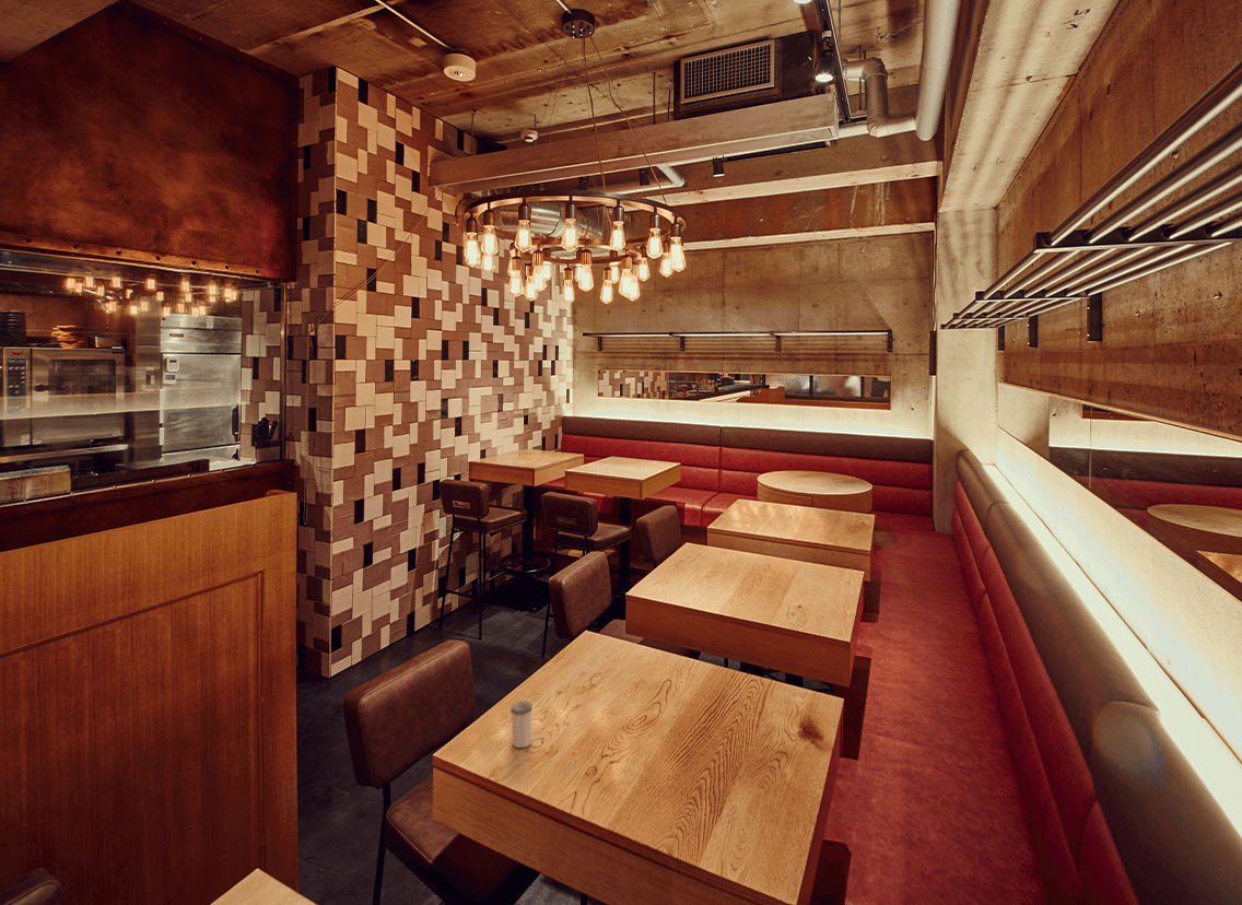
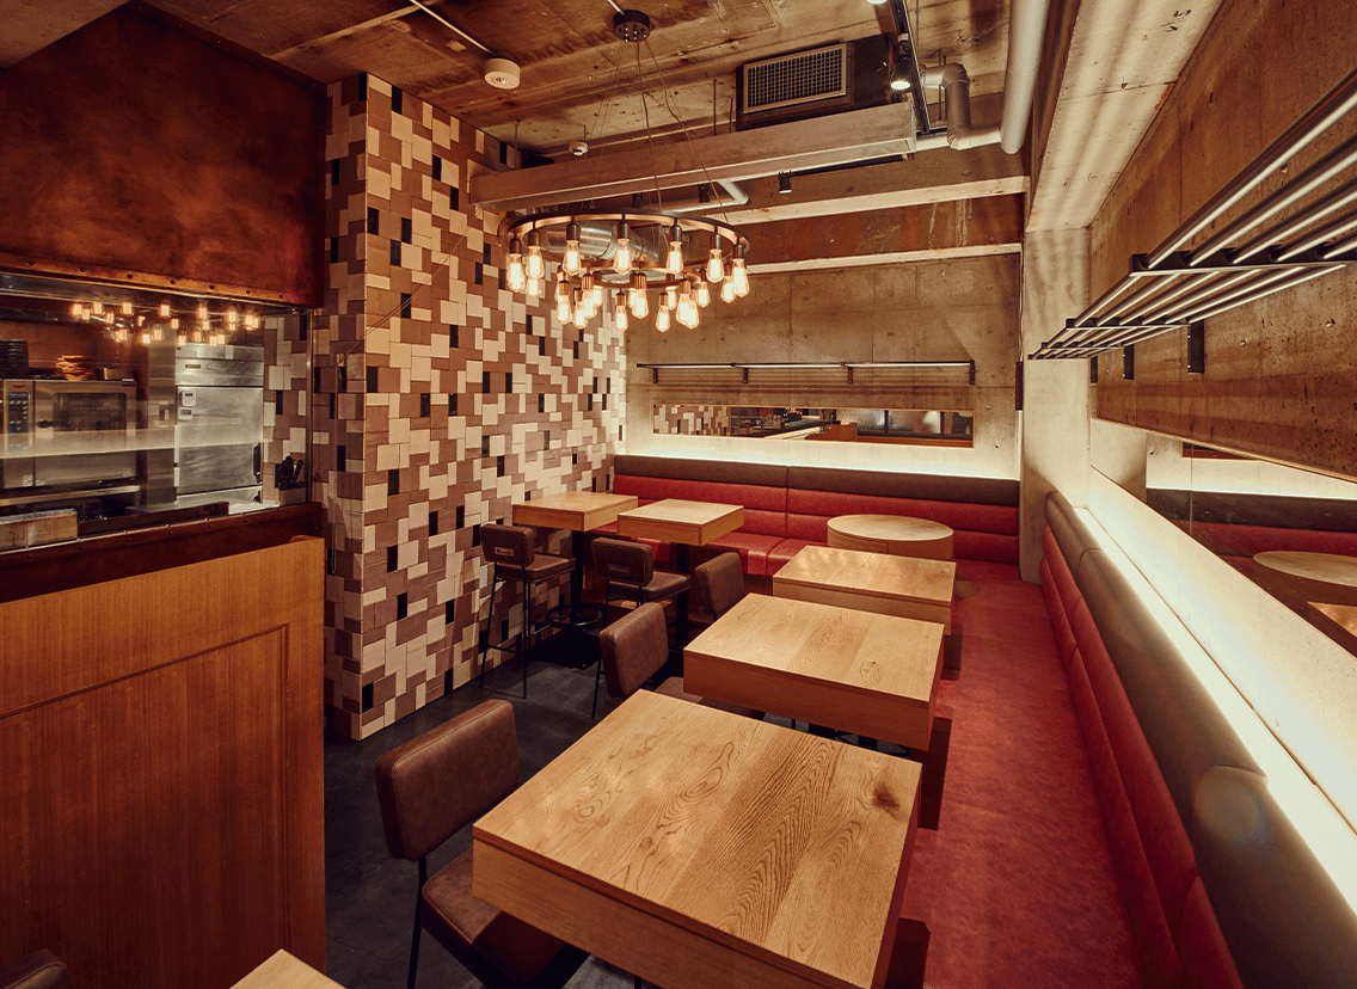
- salt shaker (522, 724)
